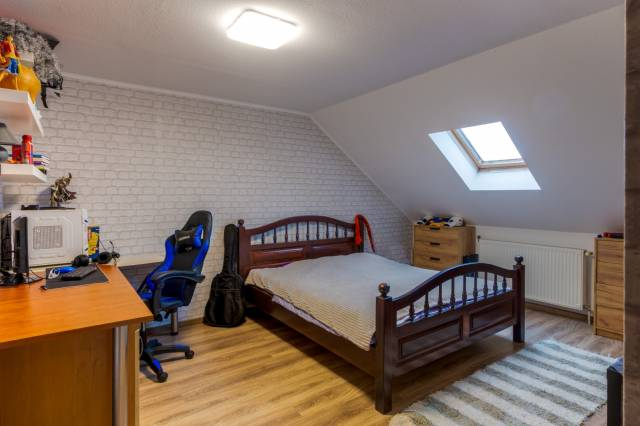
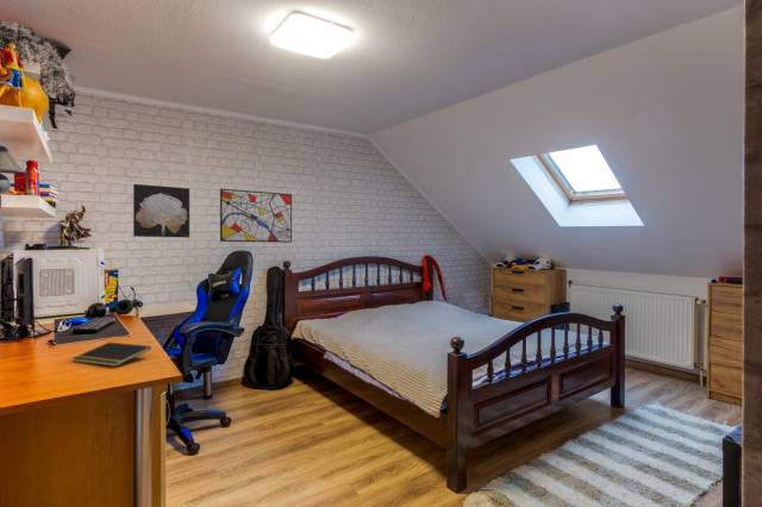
+ wall art (257, 217)
+ notepad (112, 353)
+ wall art (162, 211)
